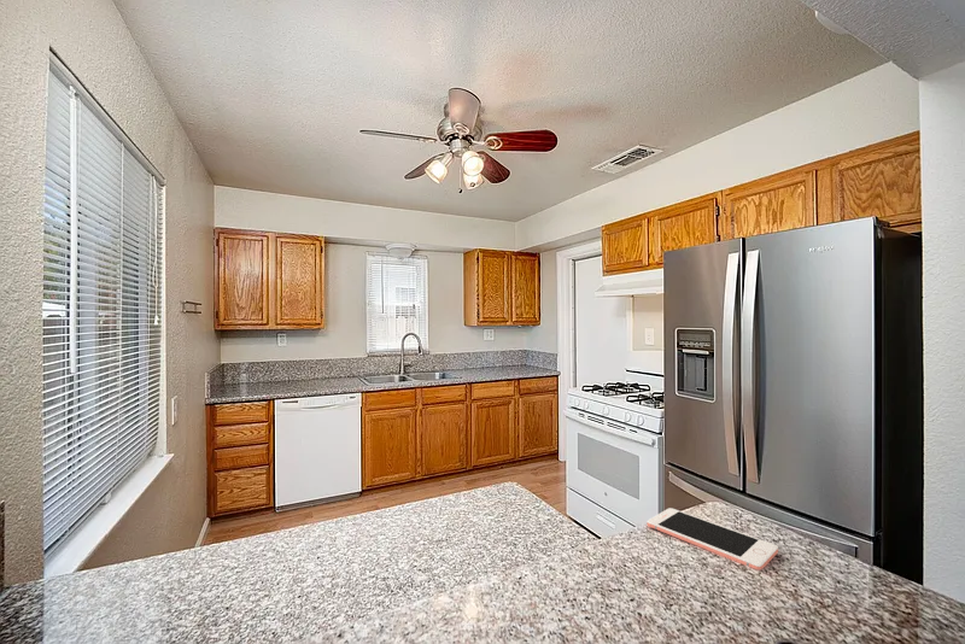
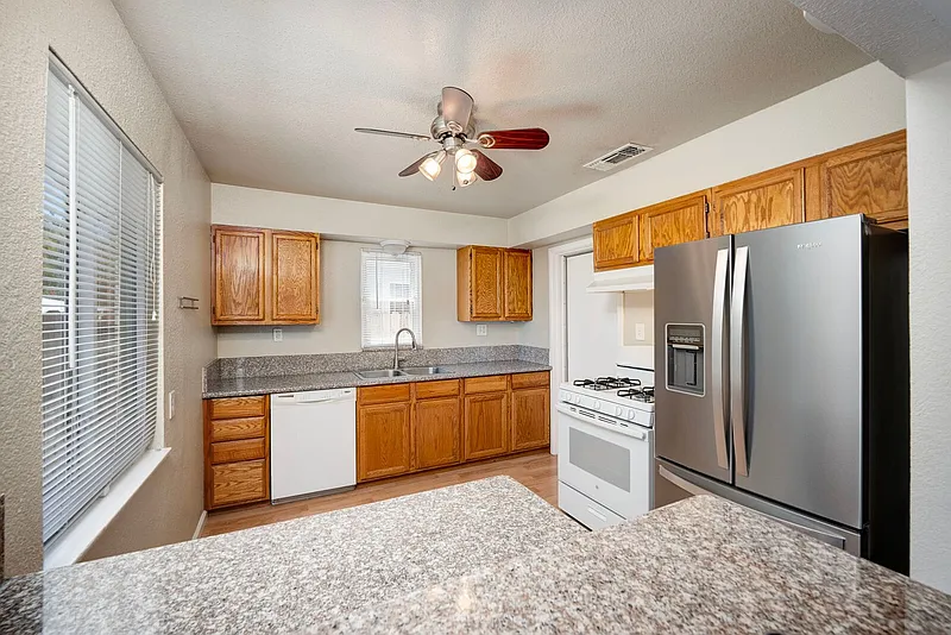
- cell phone (708, 535)
